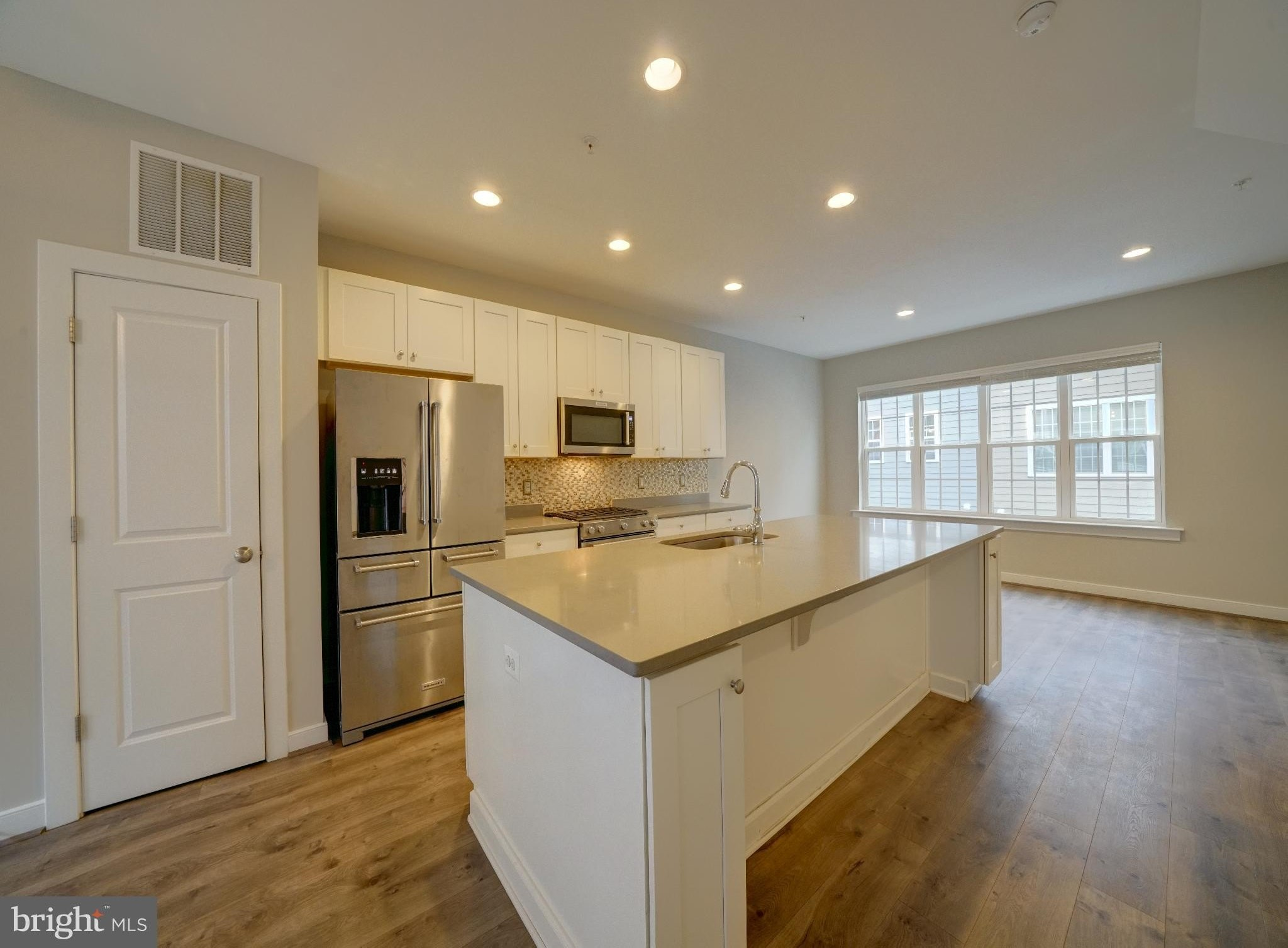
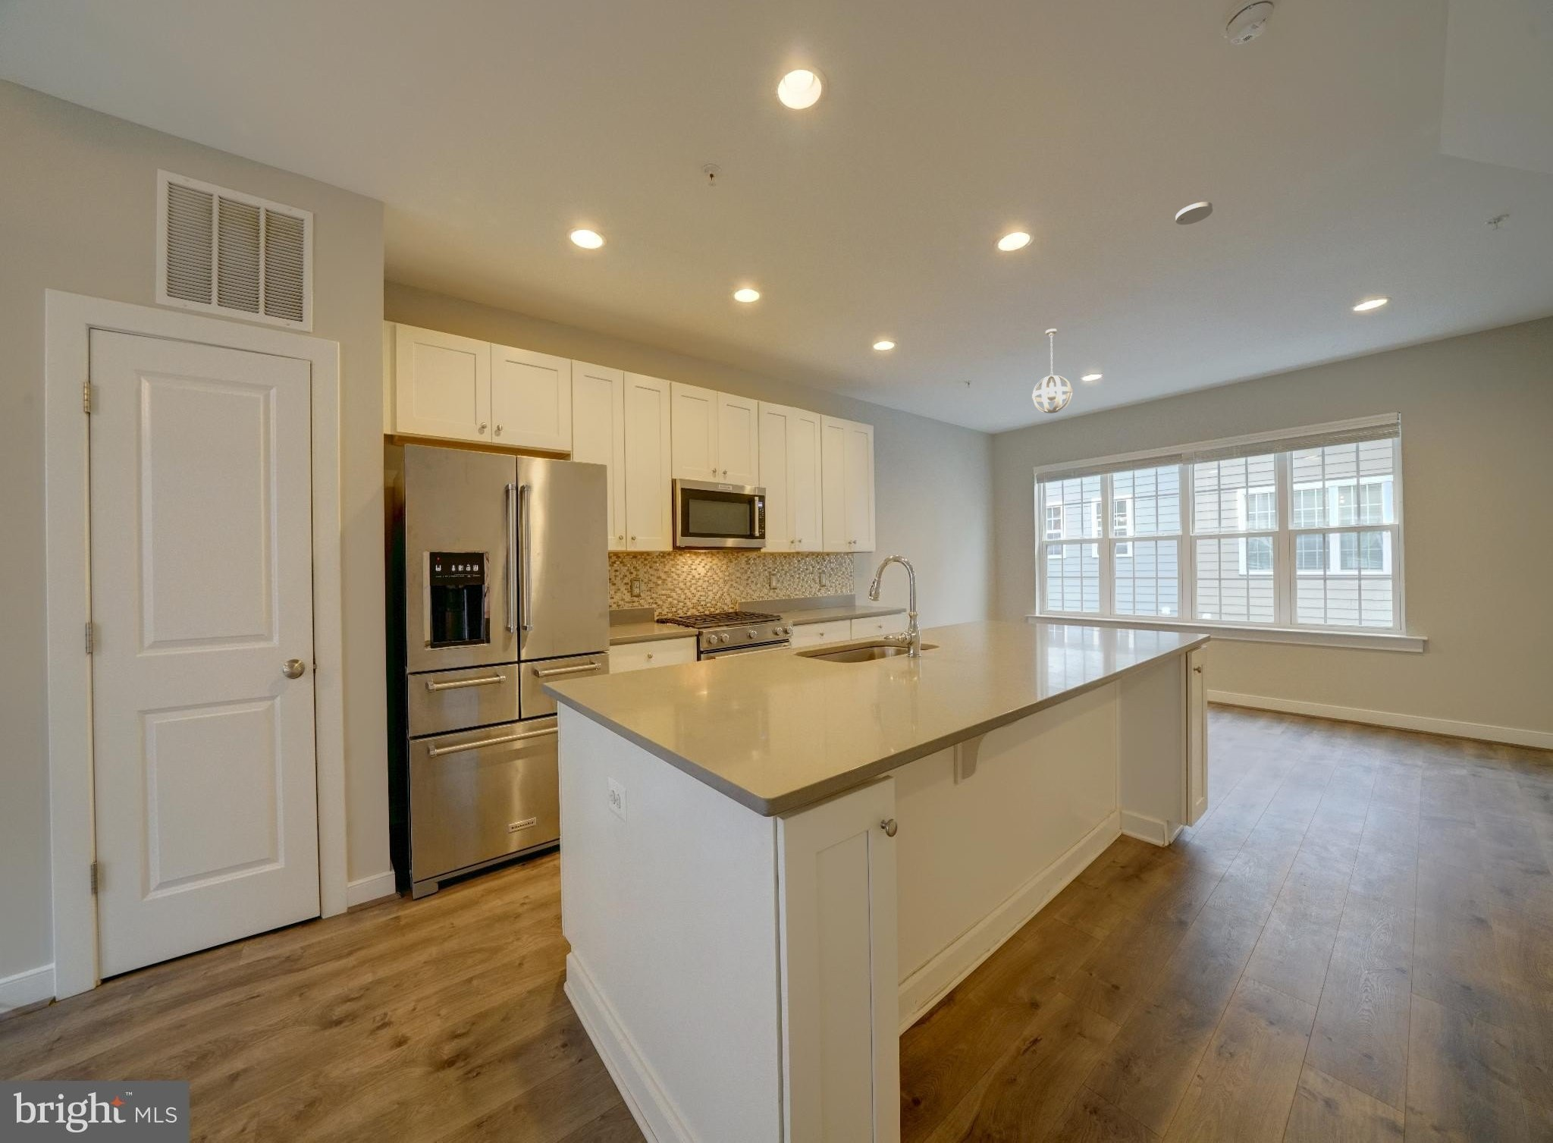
+ pendant light (1051, 371)
+ smoke detector (1194, 213)
